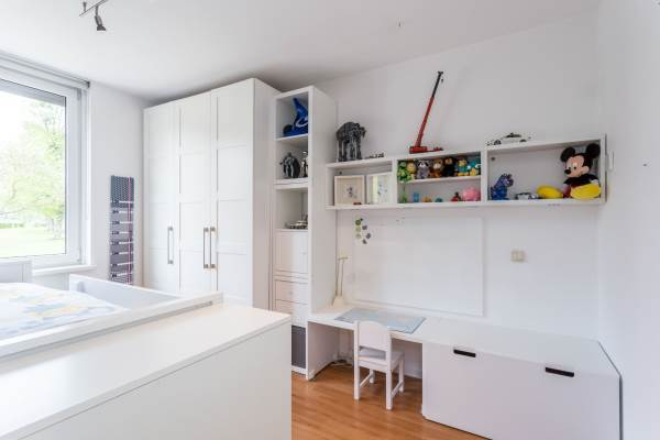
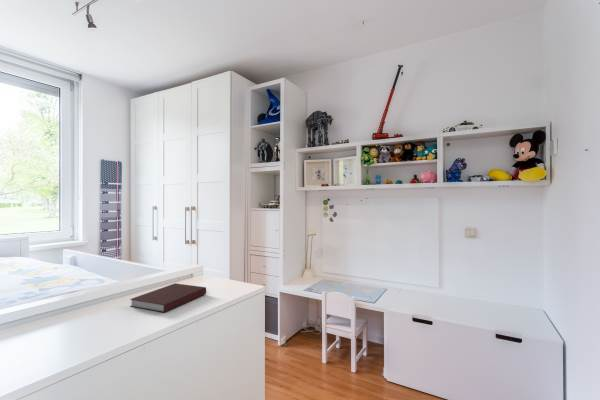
+ notebook (170, 296)
